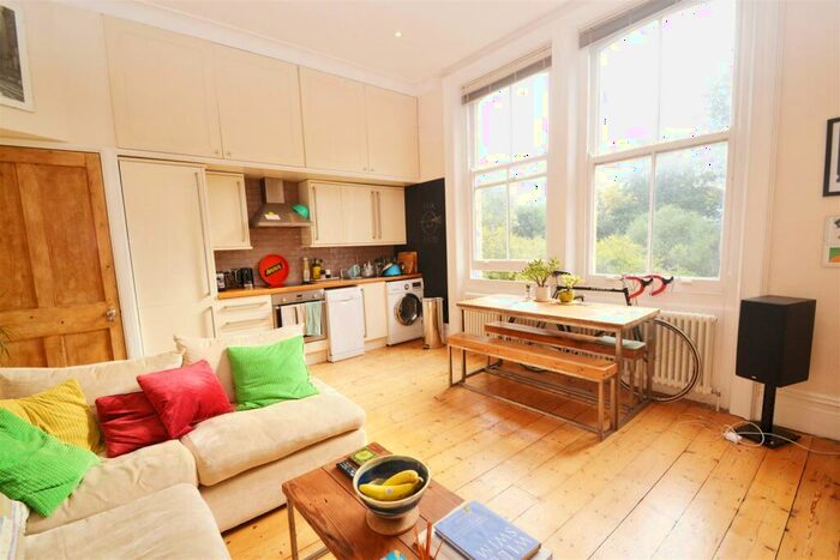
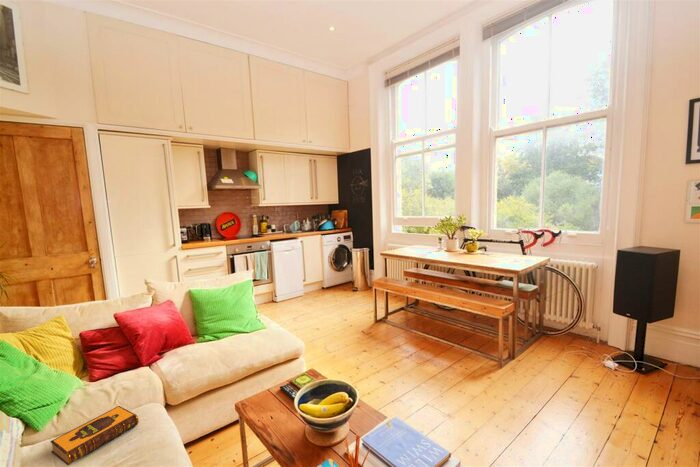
+ hardback book (97, 432)
